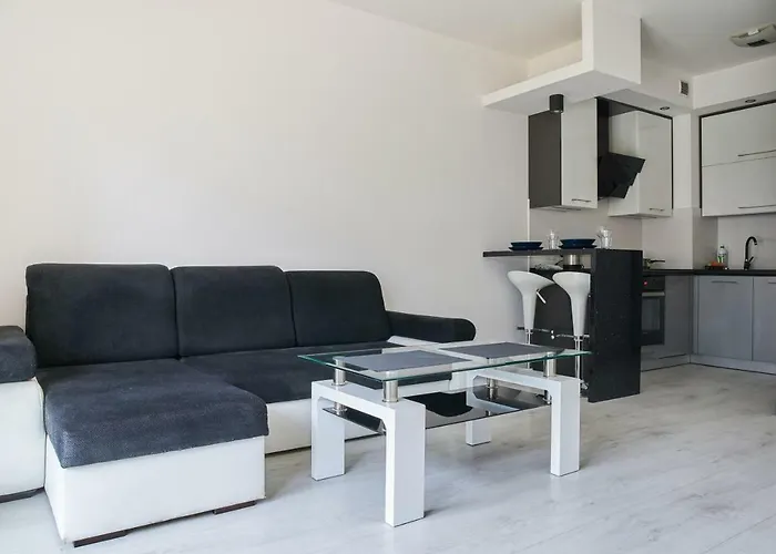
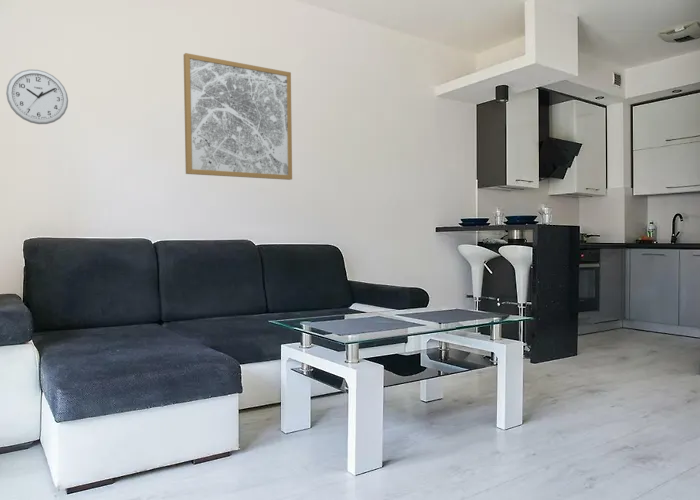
+ wall clock (38, 96)
+ wall art (241, 120)
